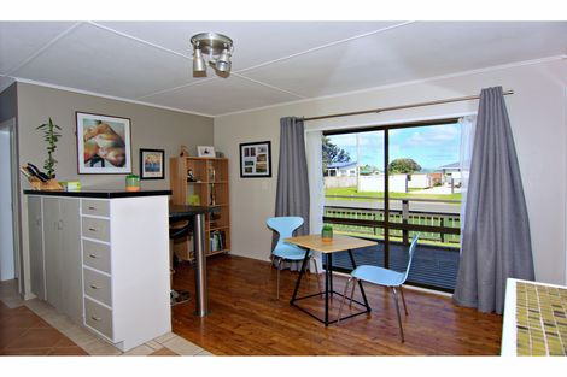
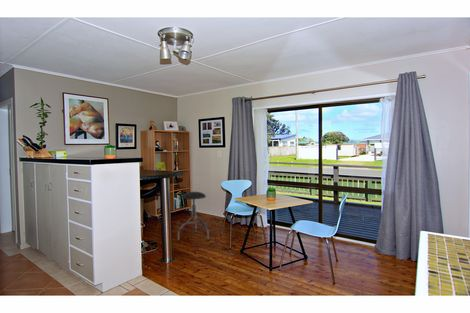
+ stool (194, 214)
